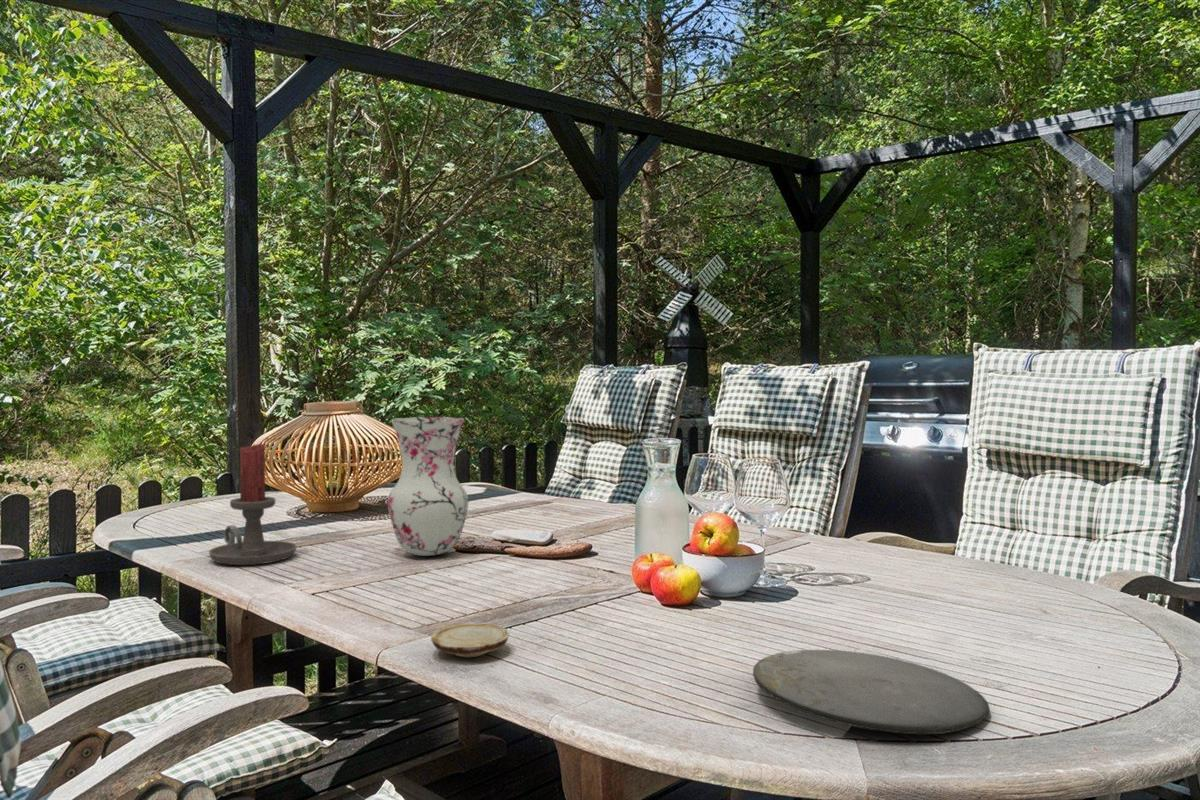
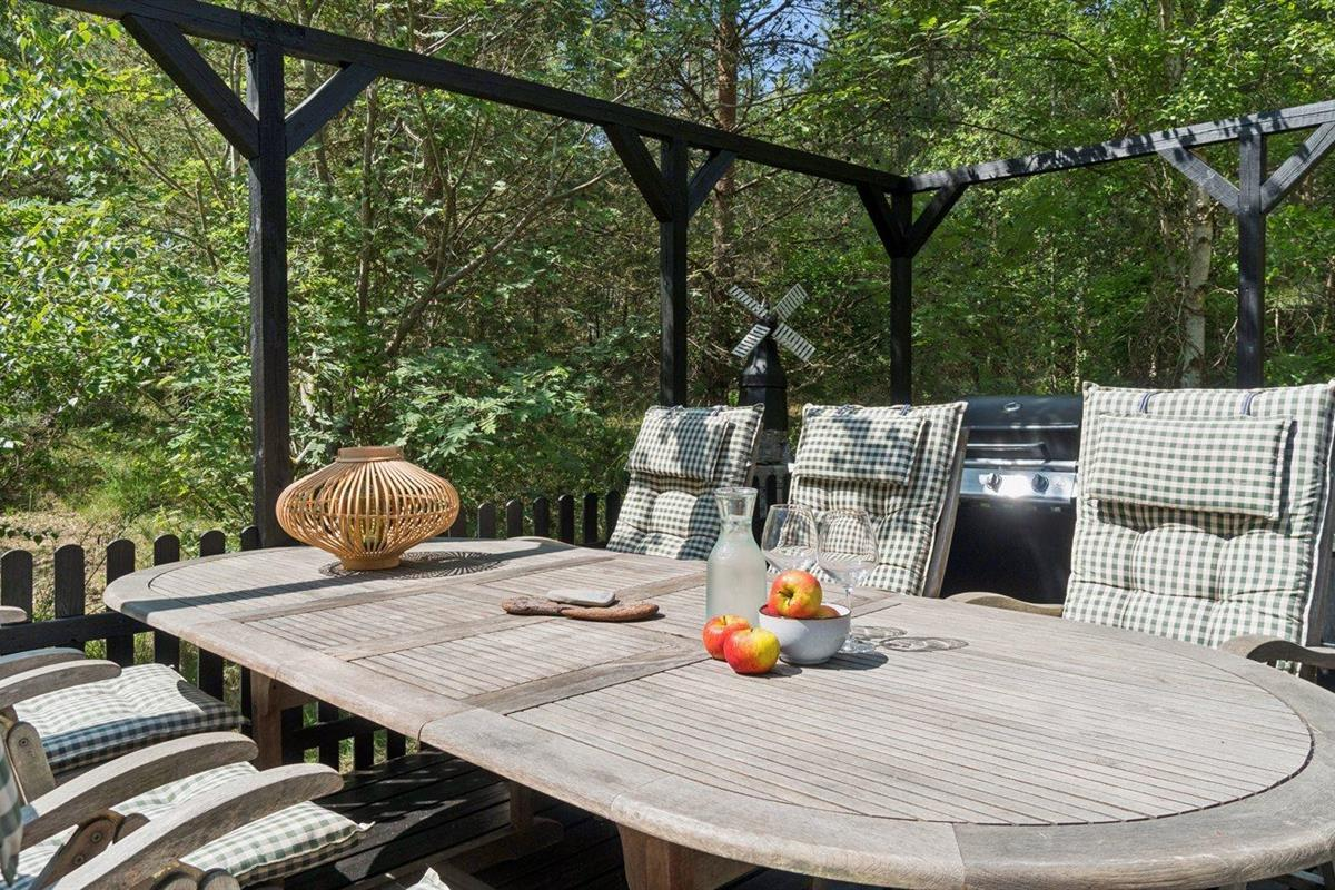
- plate (866, 687)
- vase (428, 486)
- wood slice (470, 642)
- candle holder (247, 500)
